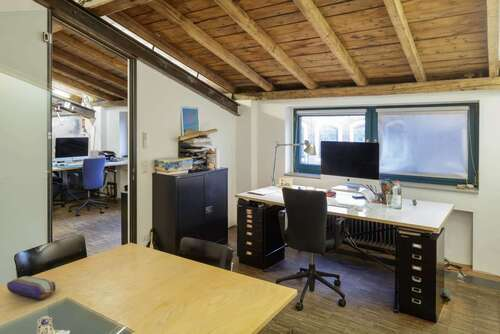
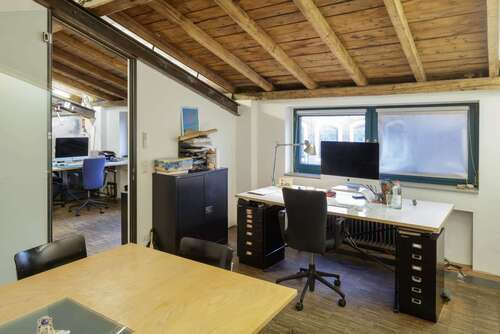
- pencil case (31, 287)
